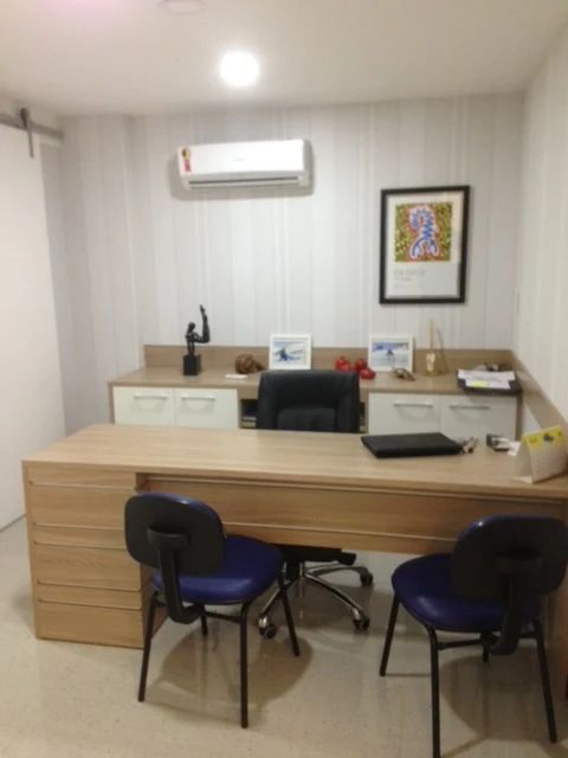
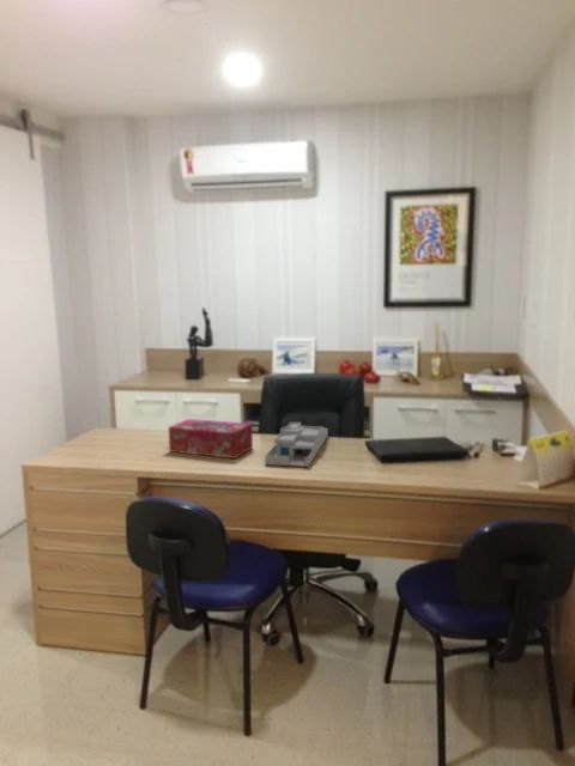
+ tissue box (211, 437)
+ desk organizer (298, 438)
